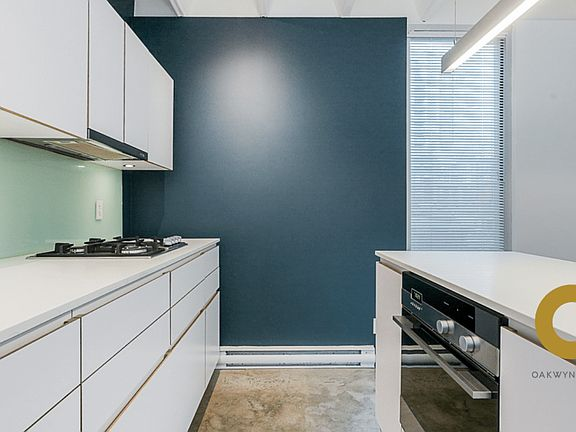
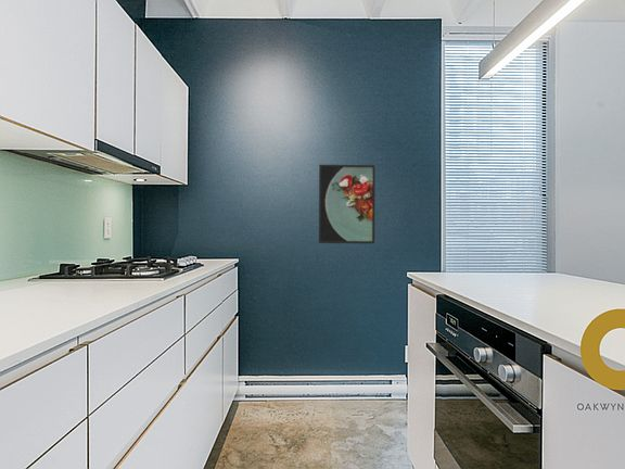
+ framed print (346, 204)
